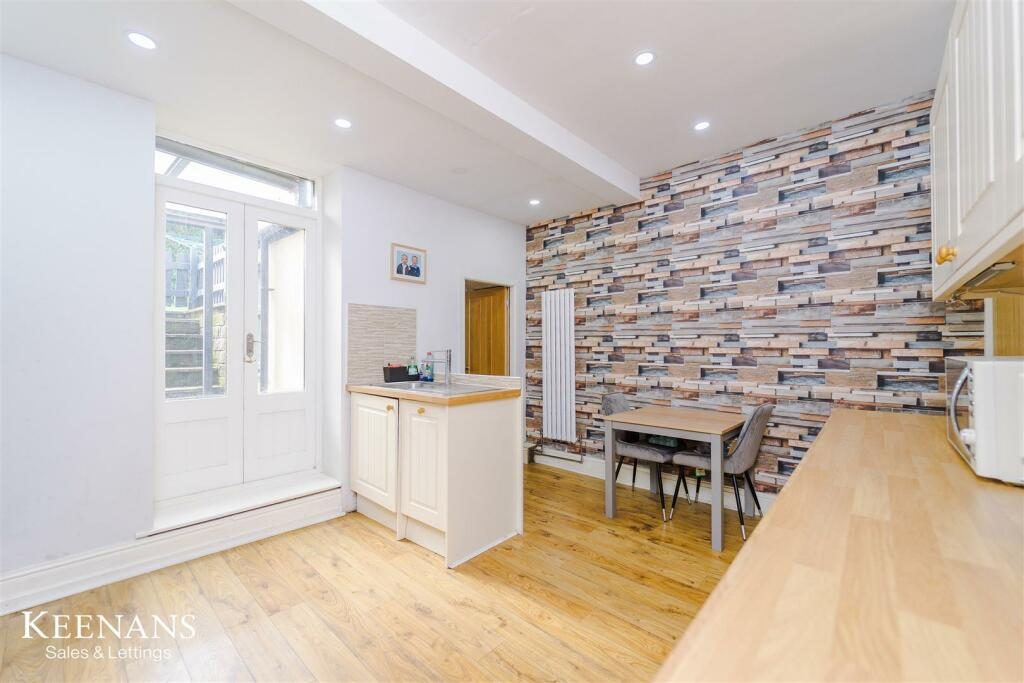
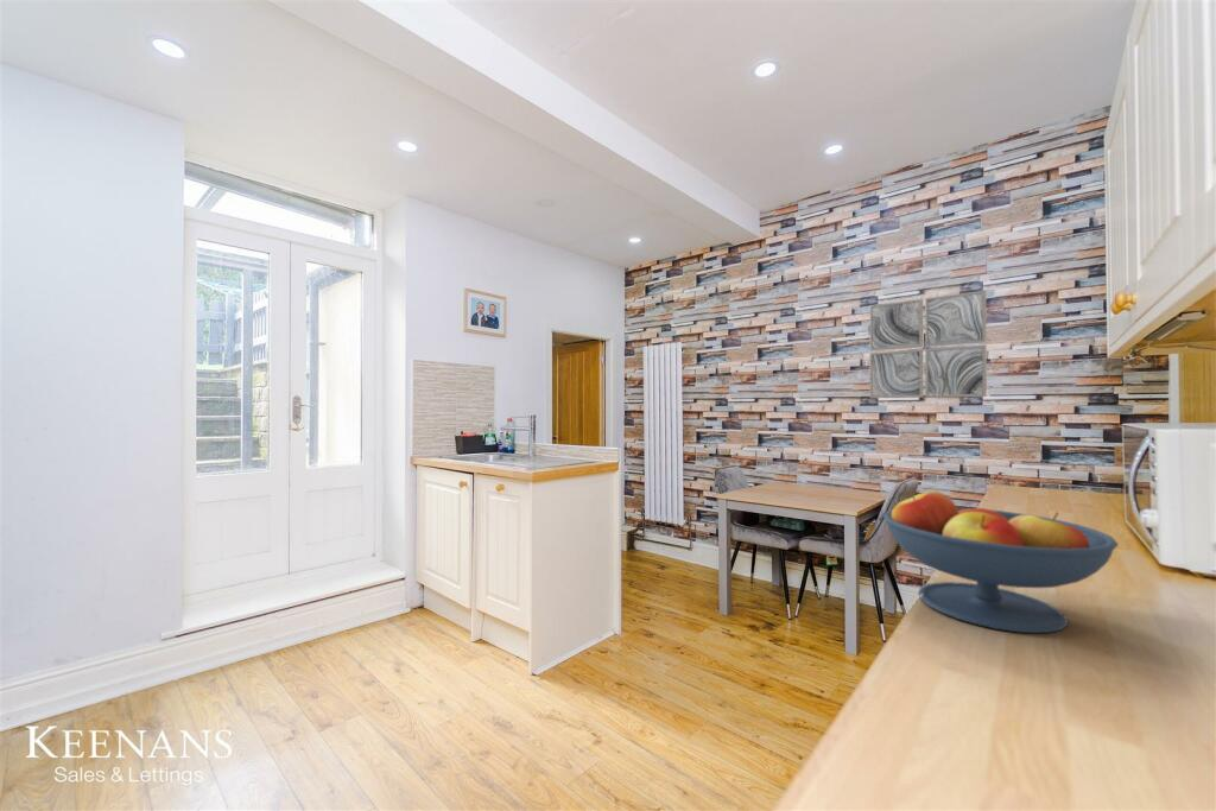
+ fruit bowl (987, 551)
+ wall art (925, 349)
